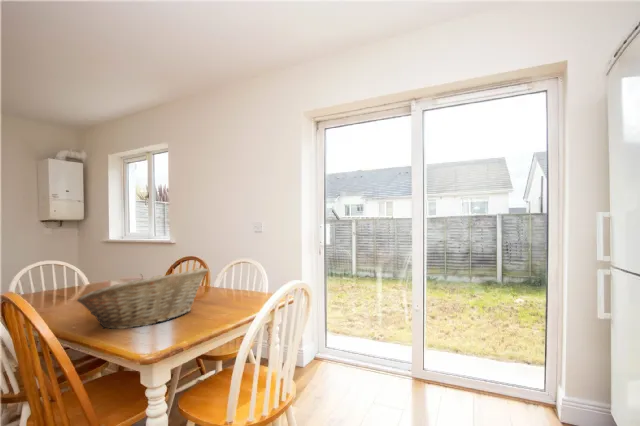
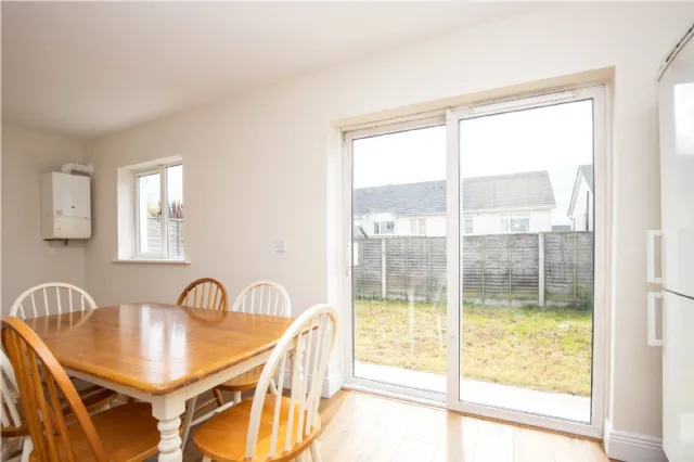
- fruit basket (150, 293)
